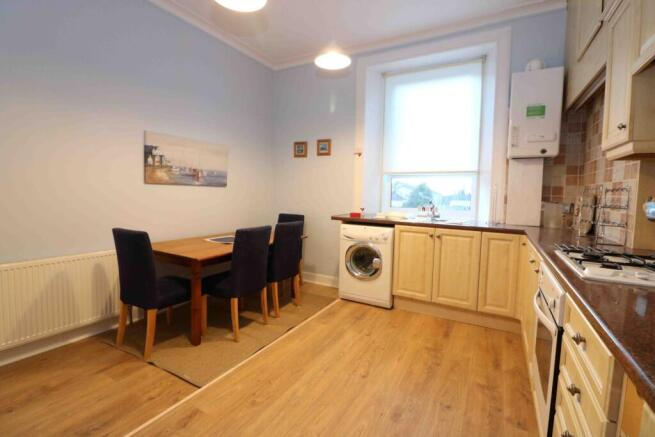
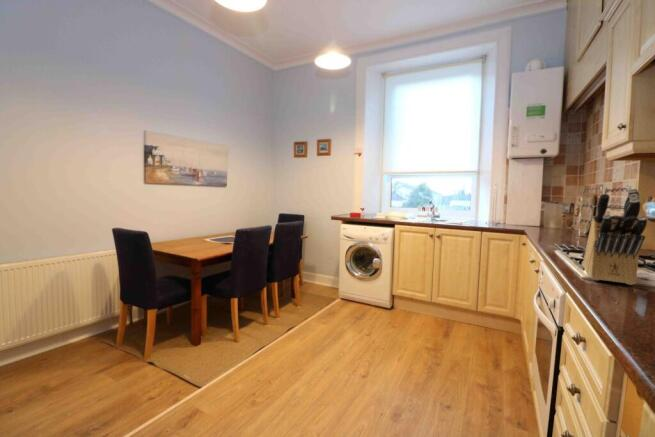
+ knife block (611, 234)
